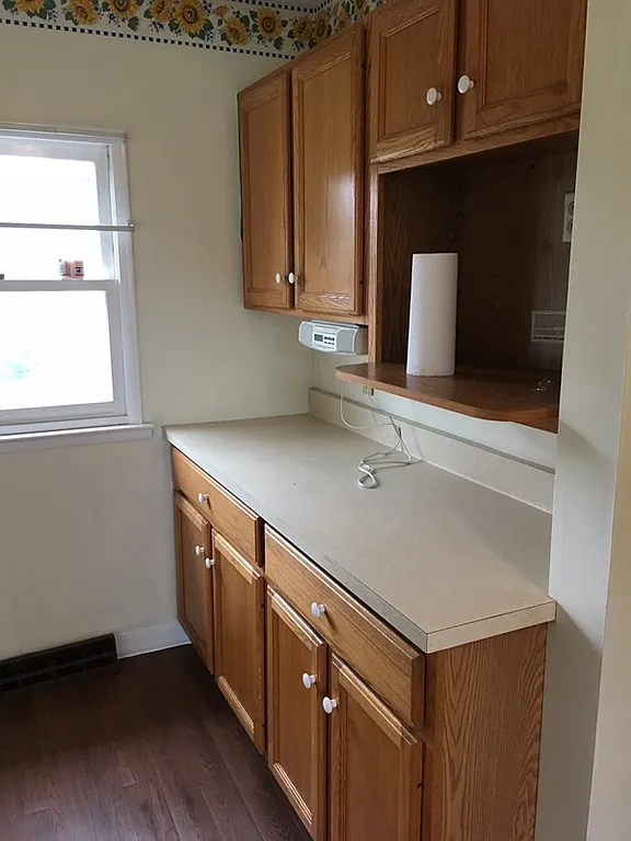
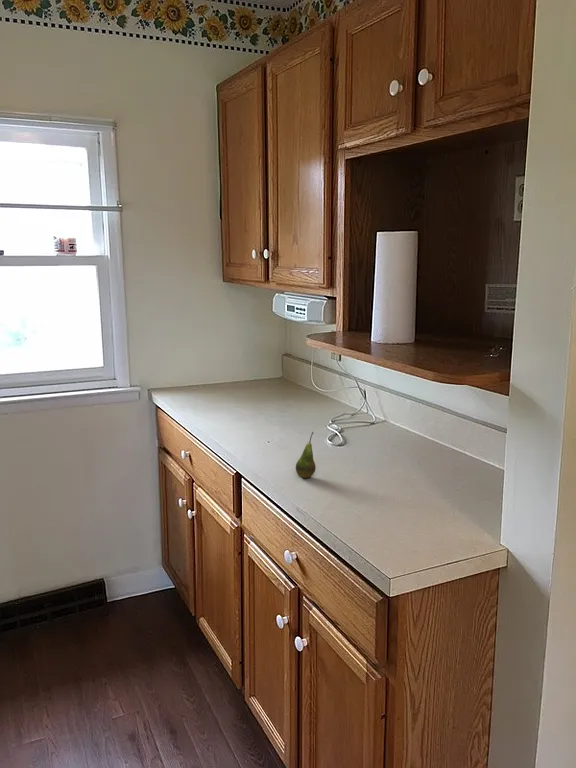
+ fruit (305, 455)
